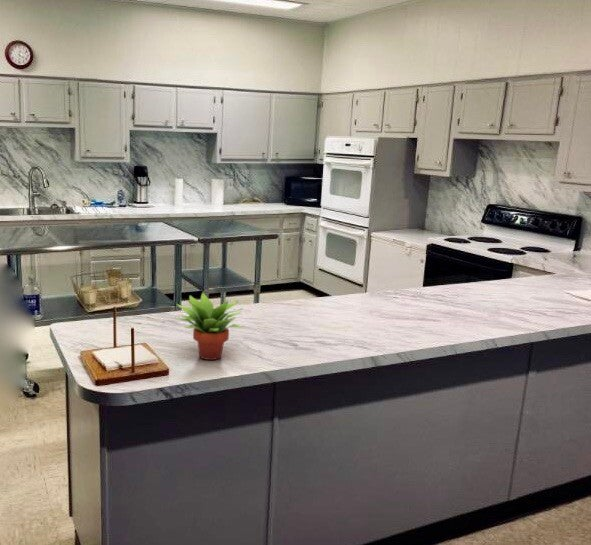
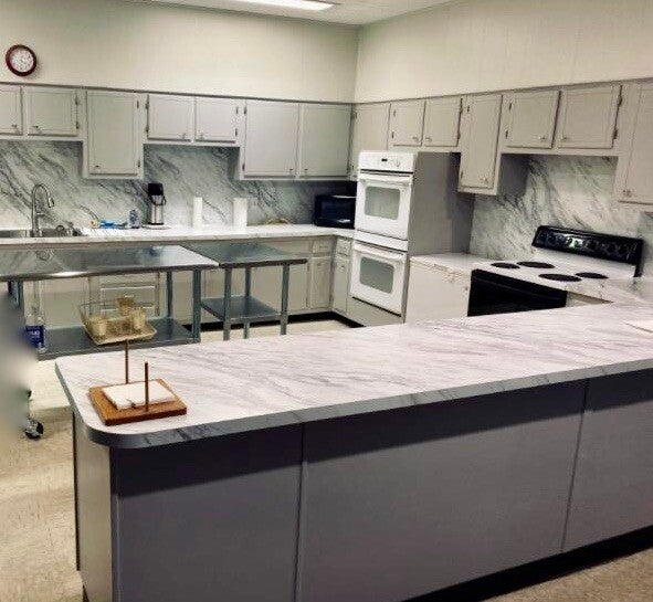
- succulent plant (208, 326)
